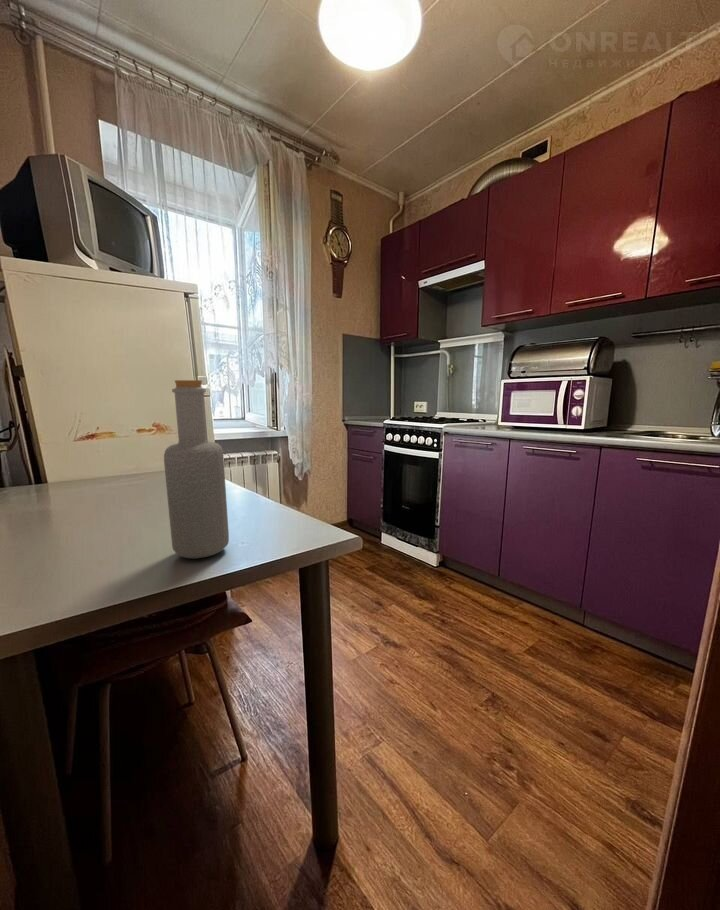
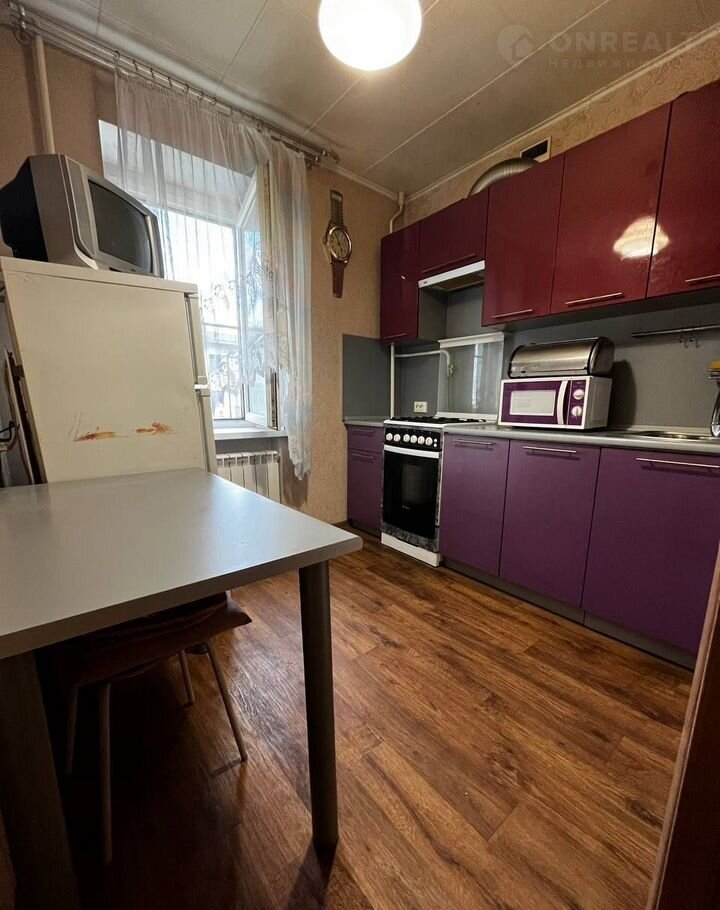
- bottle (195, 469)
